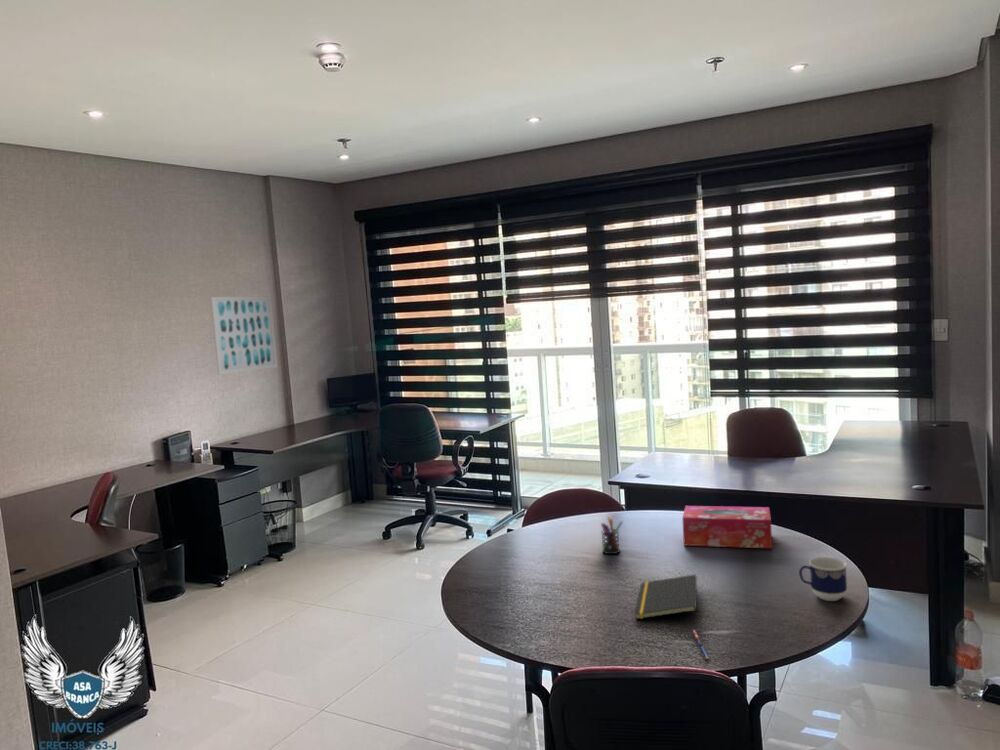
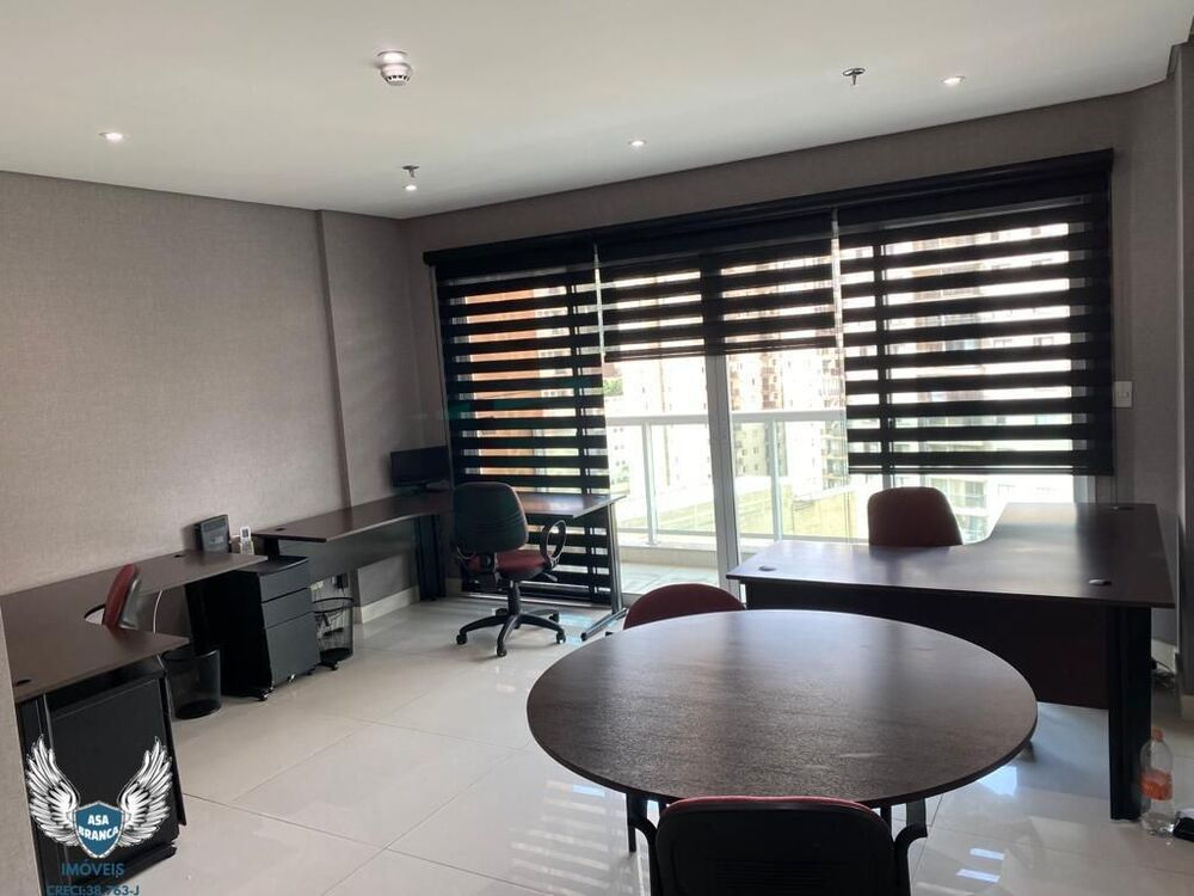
- cup (822, 580)
- pen (700, 643)
- notepad (666, 595)
- tissue box (726, 526)
- pen holder (612, 534)
- wall art (245, 333)
